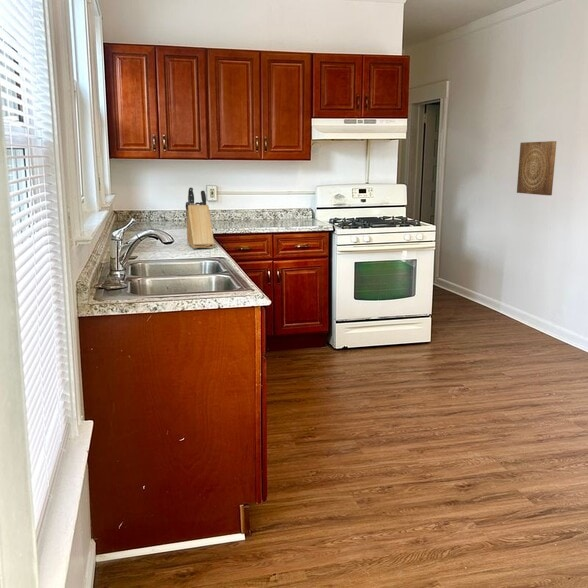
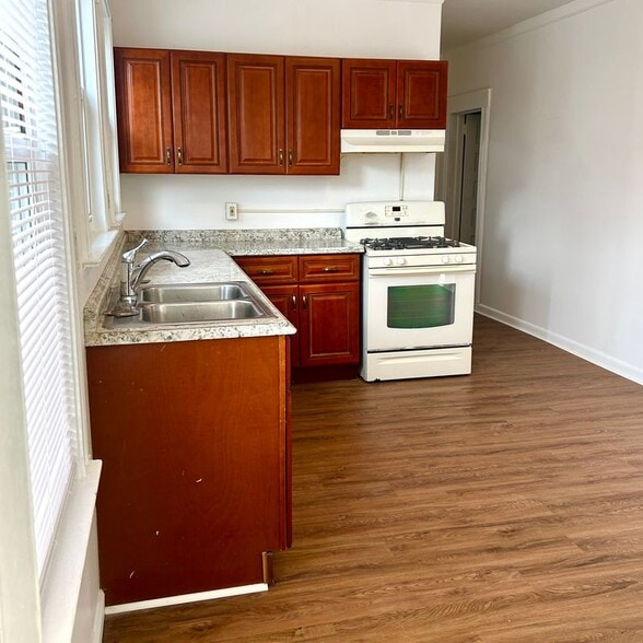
- knife block (198, 216)
- wall art (535, 168)
